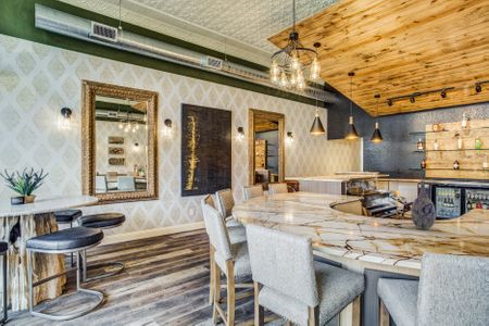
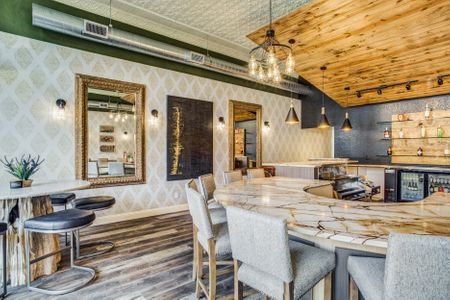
- vase (423, 203)
